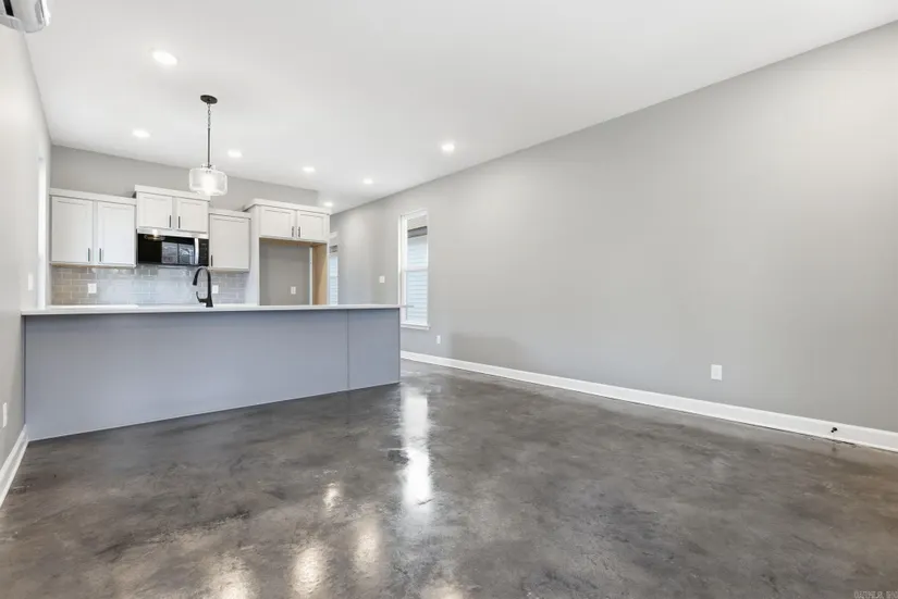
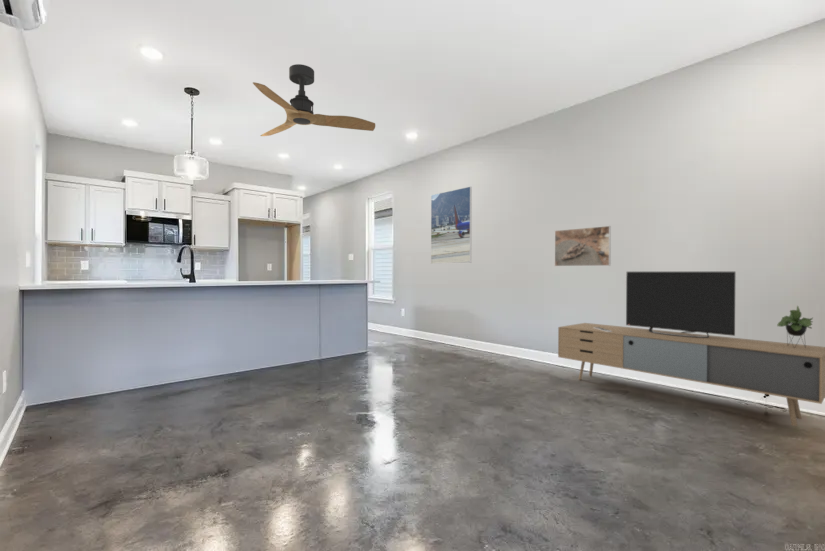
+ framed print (450, 227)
+ ceiling fan (311, 101)
+ media console (673, 333)
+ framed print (581, 247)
